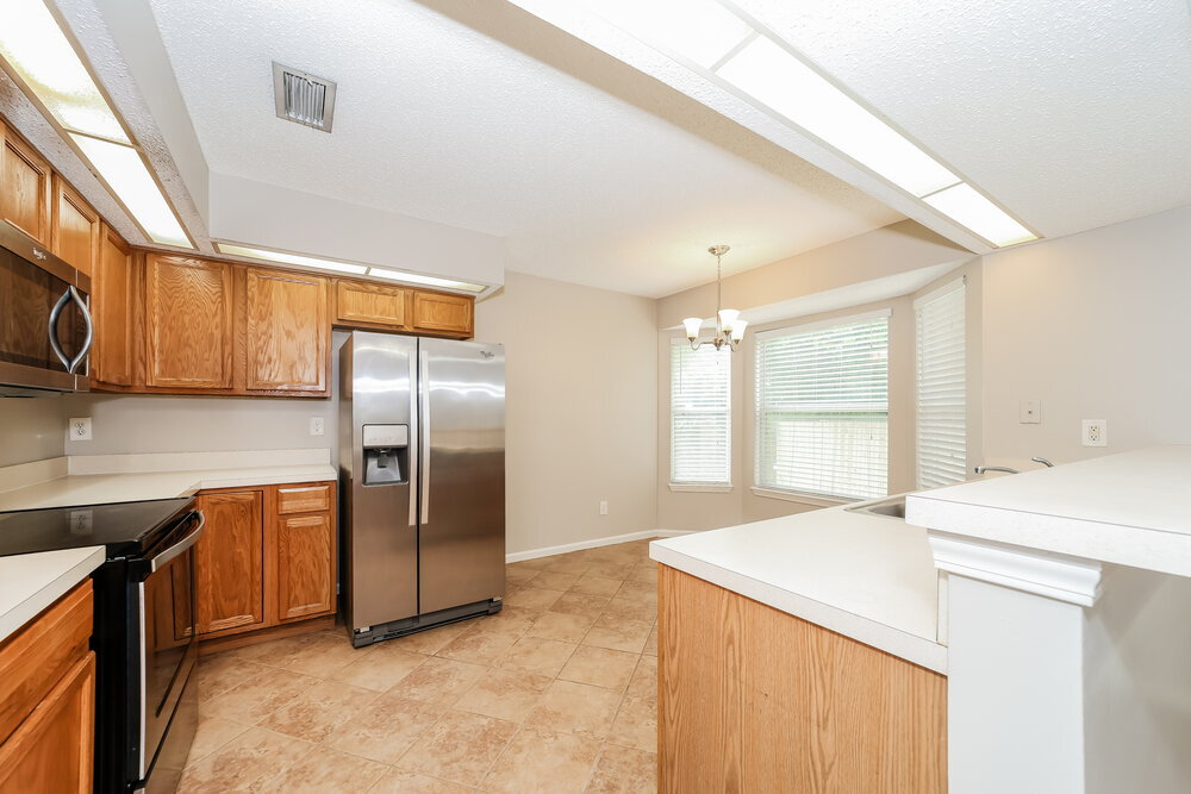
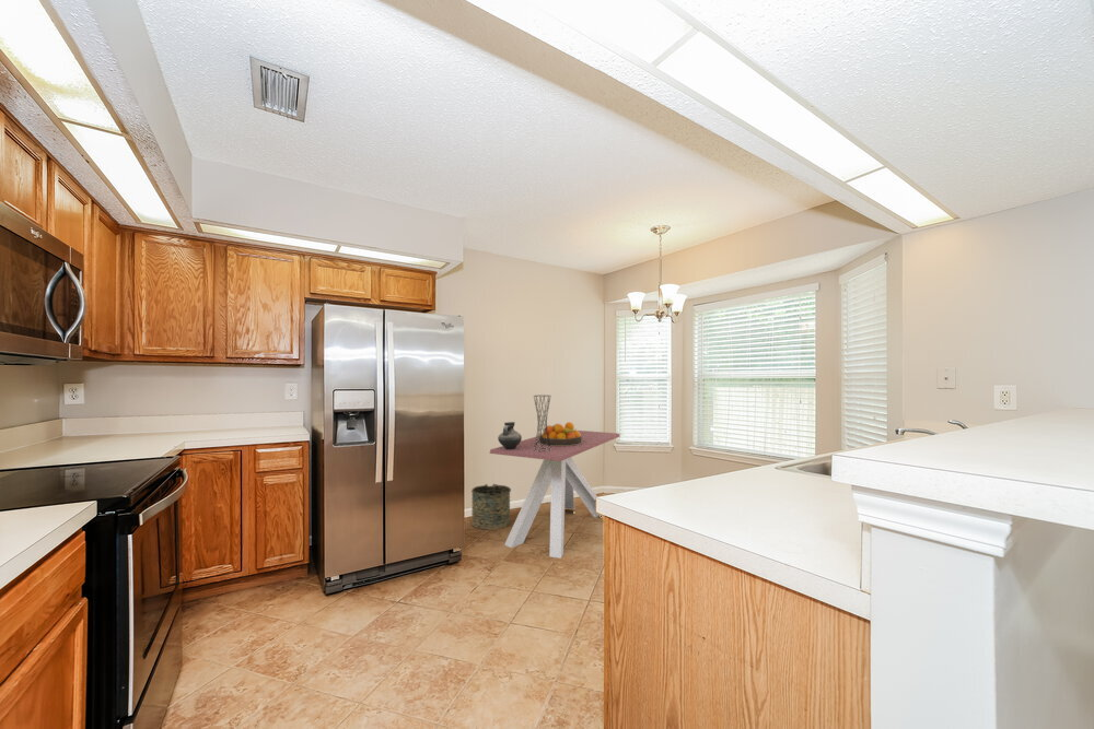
+ dining table (561, 484)
+ ceramic pitcher (509, 435)
+ bucket (491, 505)
+ vase (542, 422)
+ fruit bowl (560, 432)
